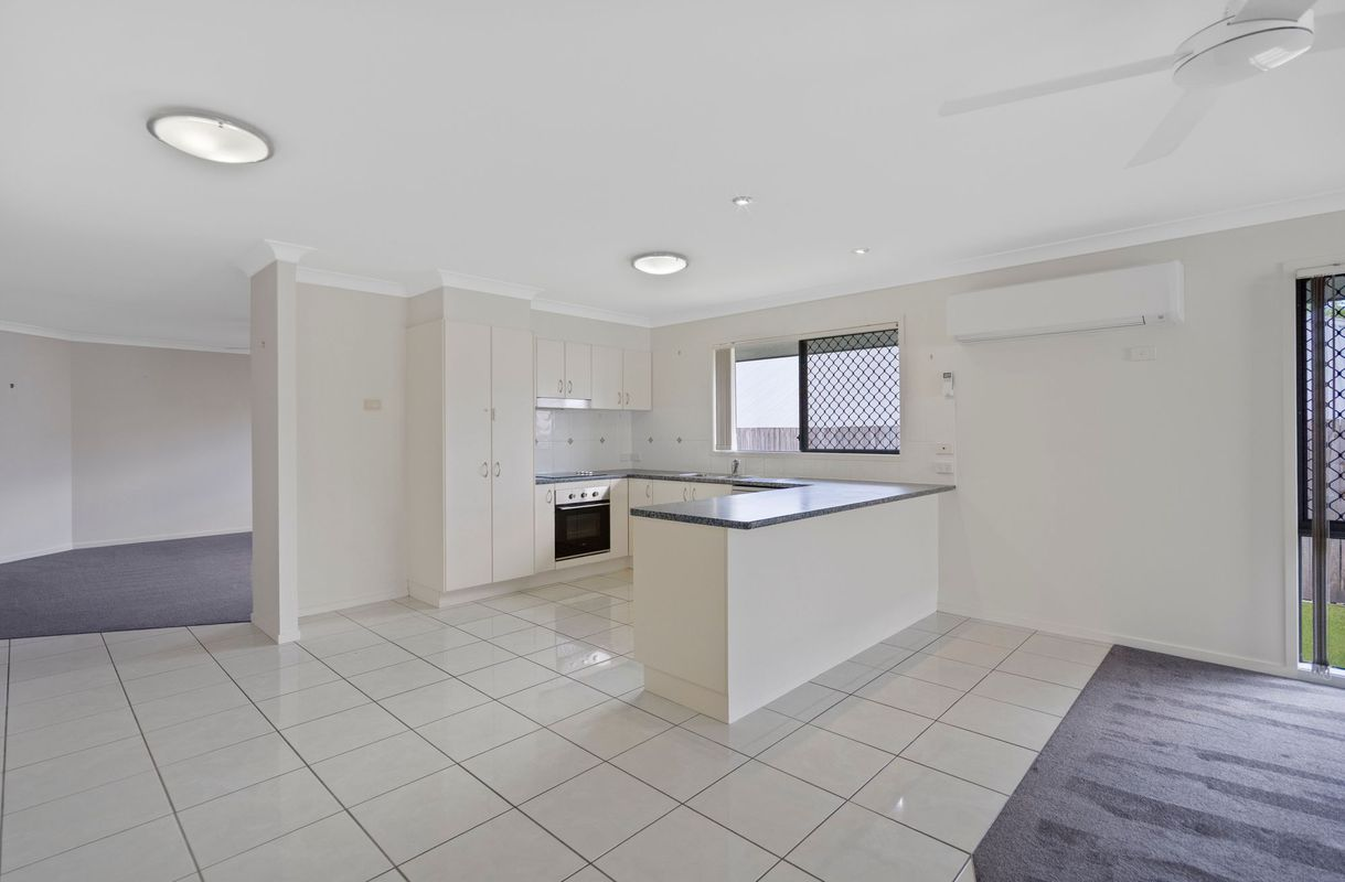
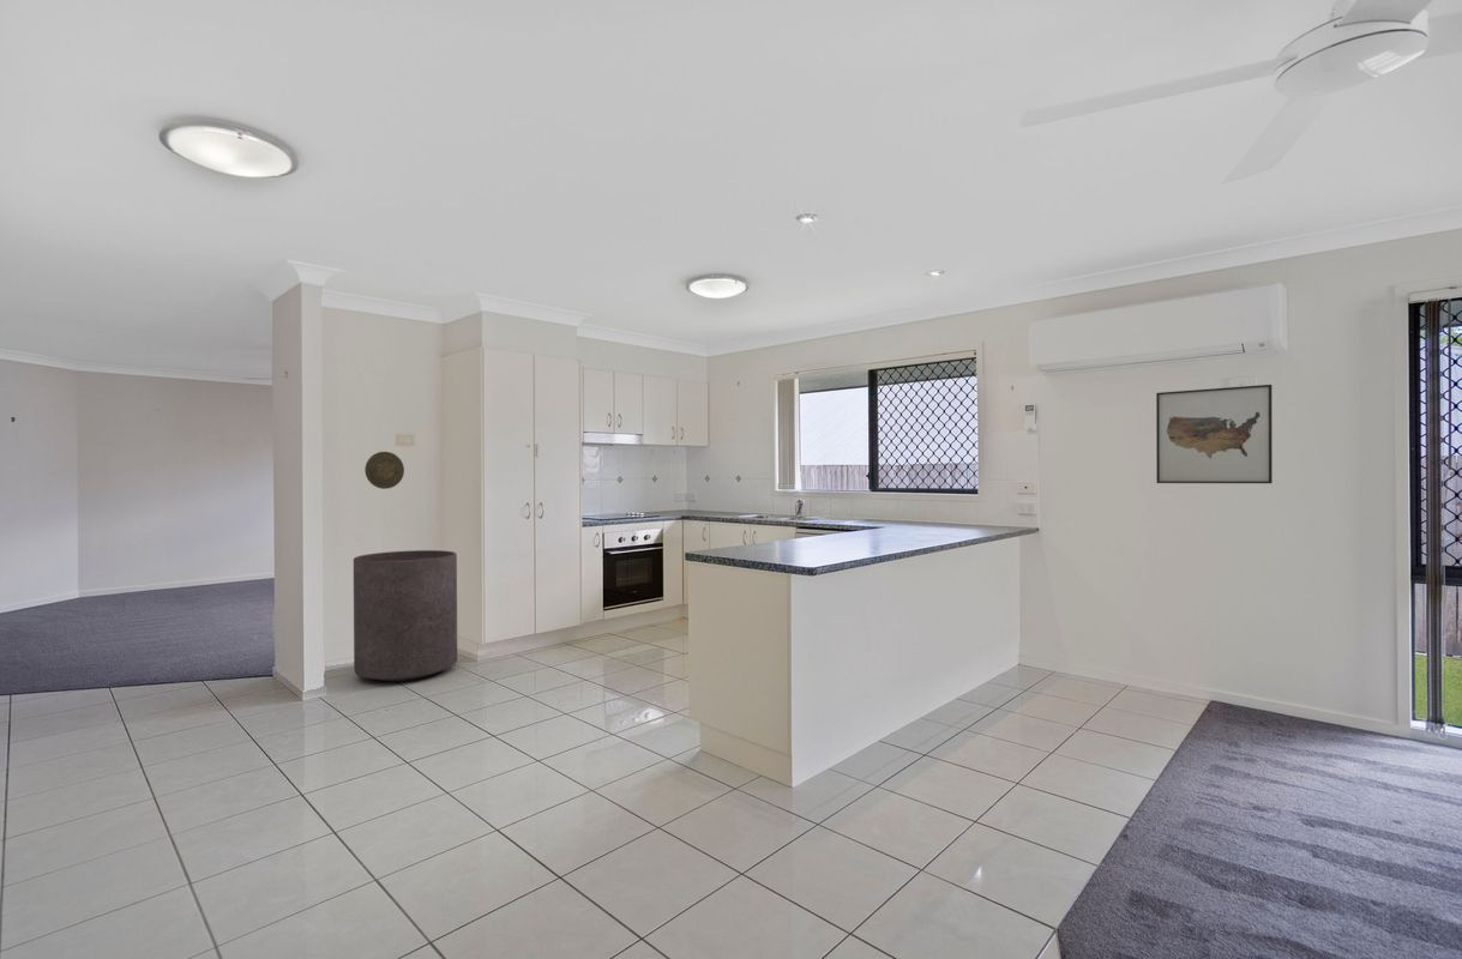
+ wall art (1211, 435)
+ trash can (407, 614)
+ decorative plate (385, 470)
